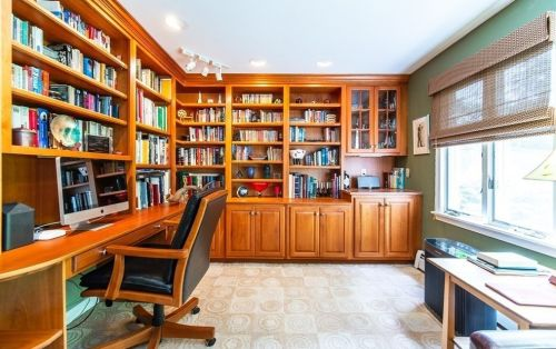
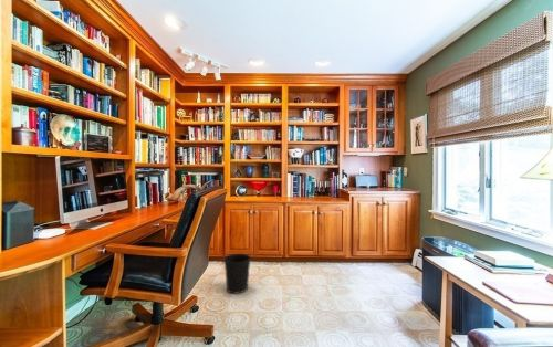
+ wastebasket (237, 273)
